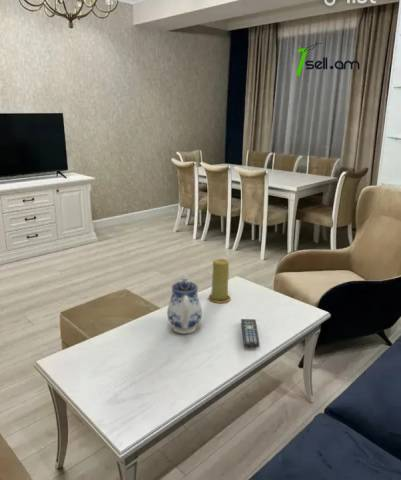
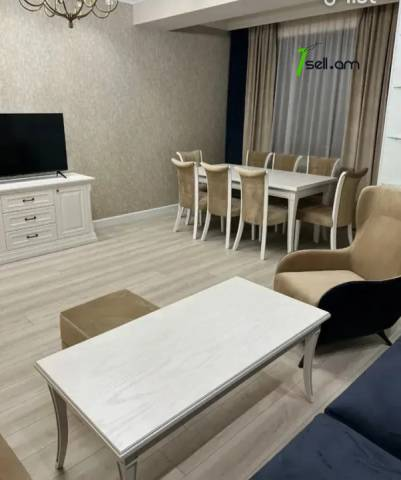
- teapot (184, 301)
- remote control (249, 331)
- candle (220, 279)
